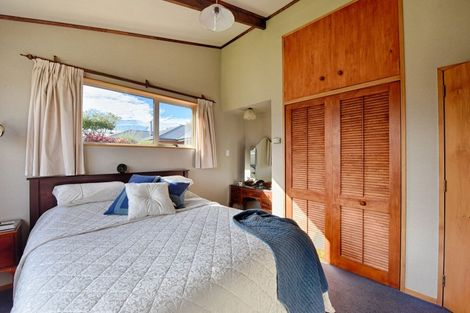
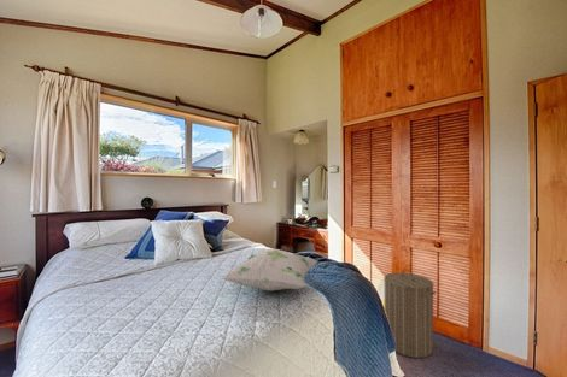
+ decorative pillow (273, 267)
+ laundry hamper (408, 306)
